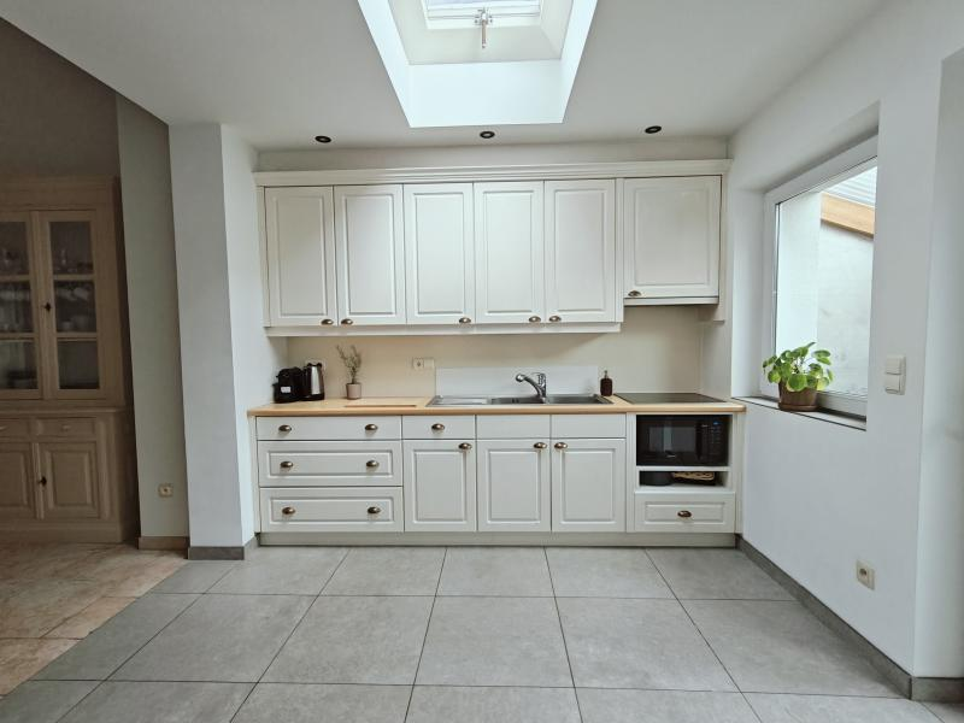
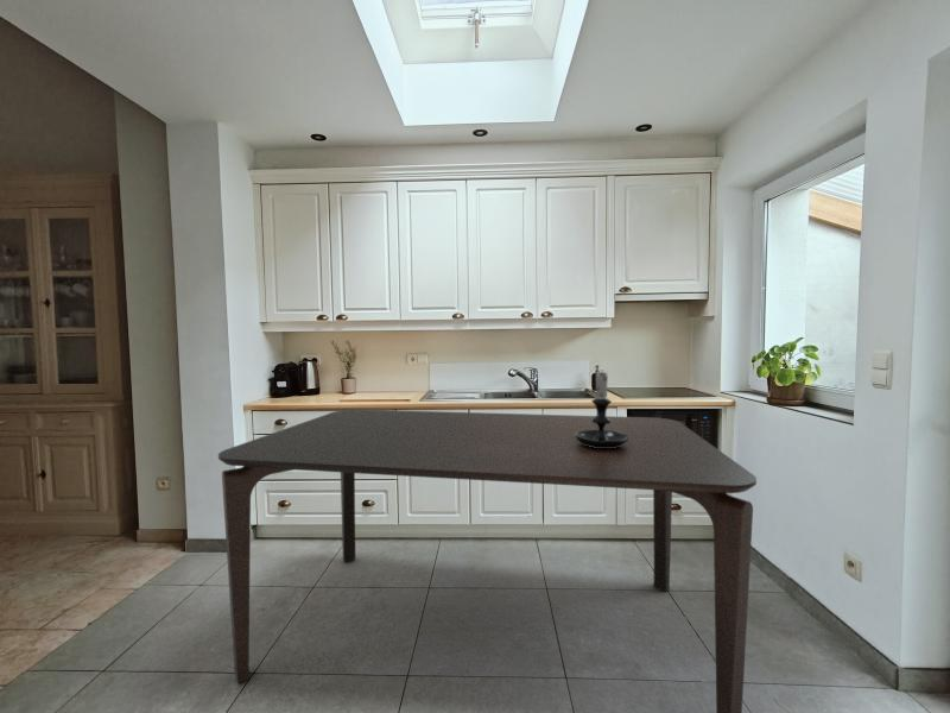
+ dining table (489, 480)
+ candle holder (602, 405)
